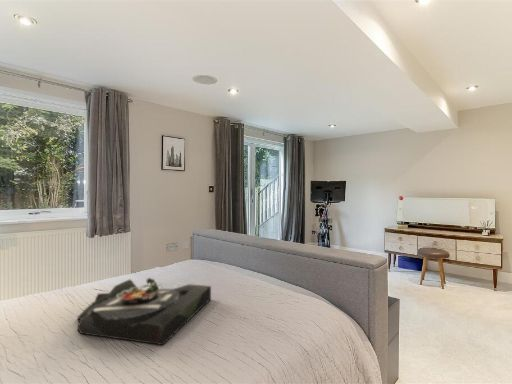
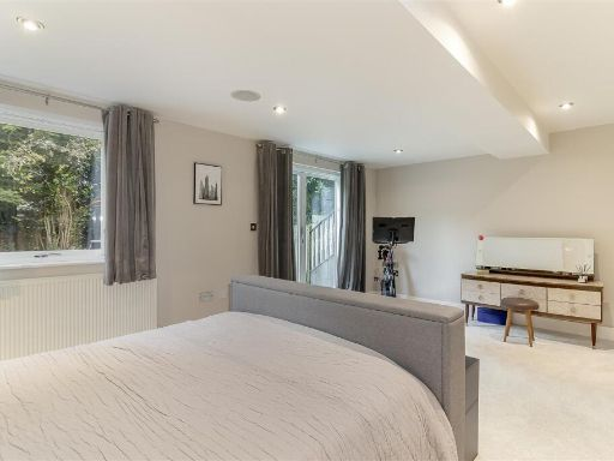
- serving tray (142, 295)
